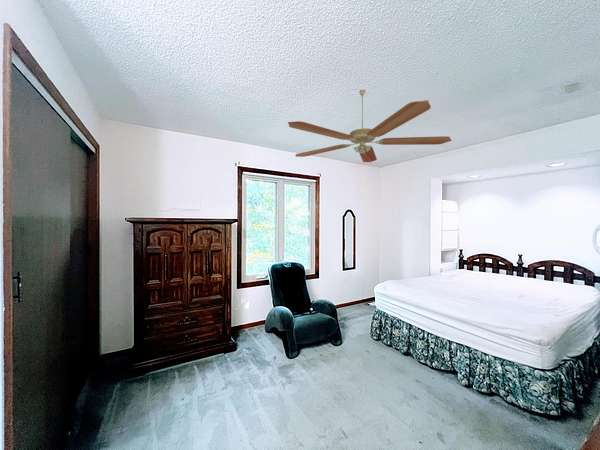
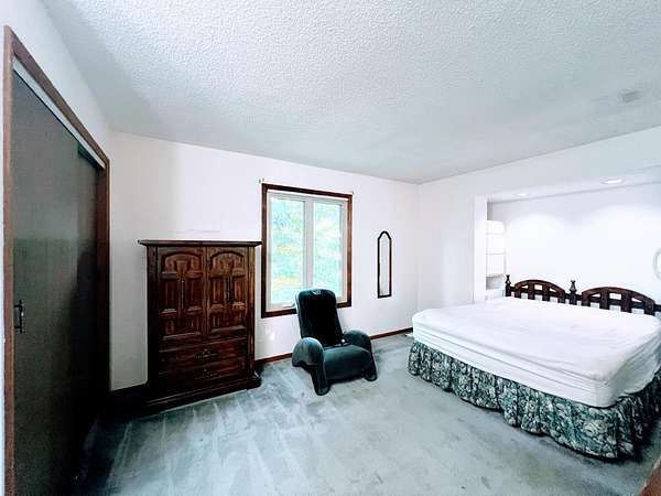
- ceiling fan (362, 123)
